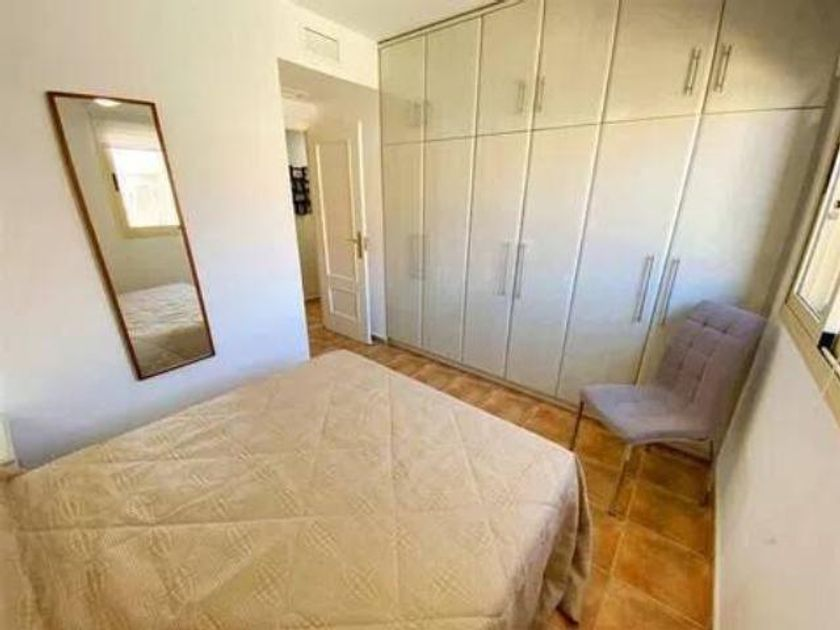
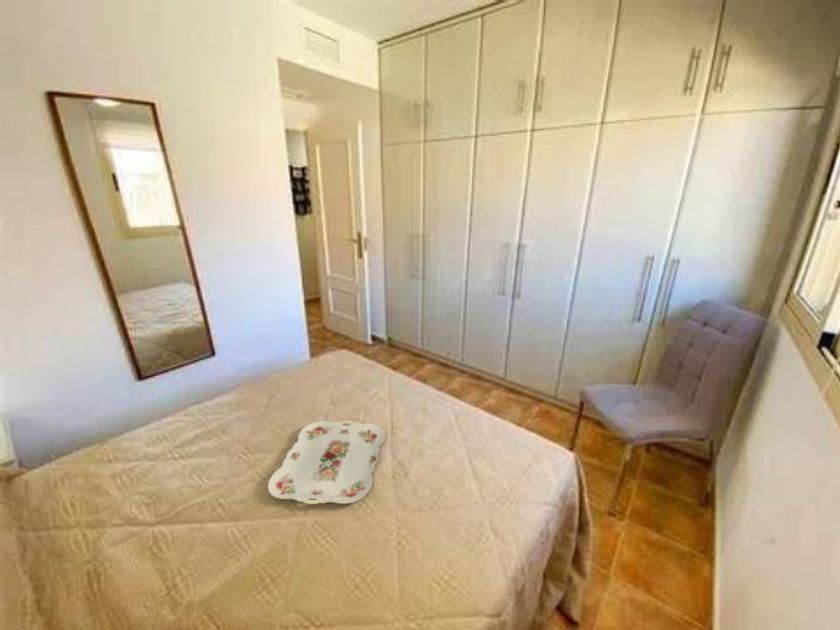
+ serving tray (332, 457)
